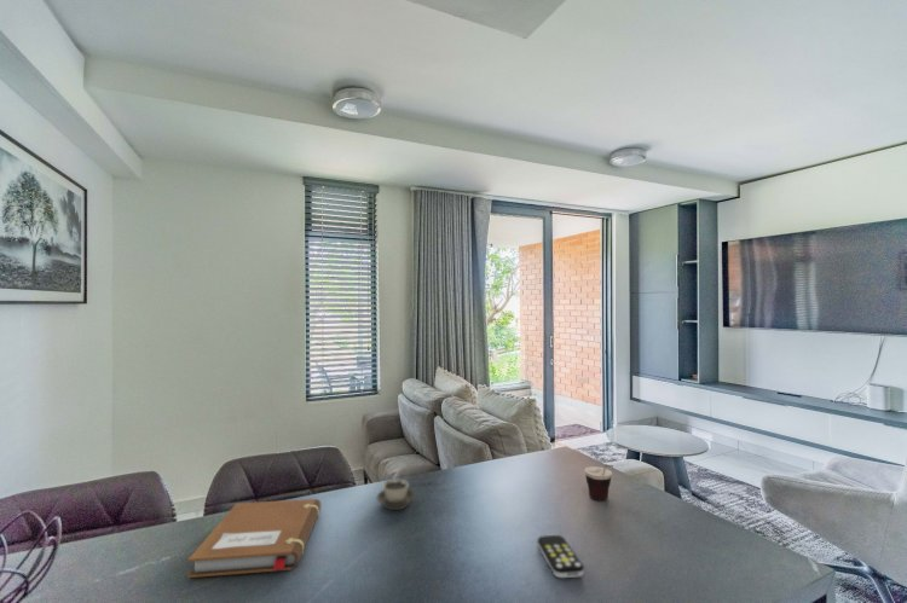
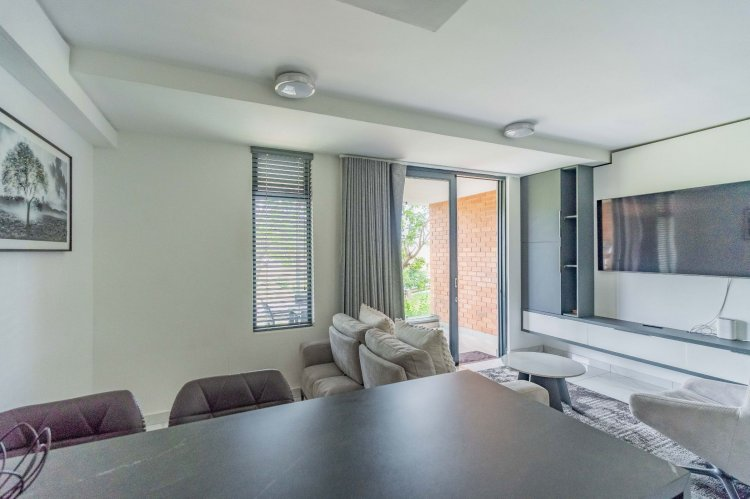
- notebook (262, 534)
- remote control (559, 555)
- cup (395, 494)
- cup (602, 479)
